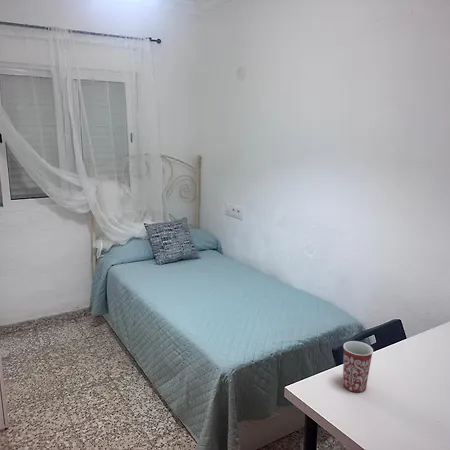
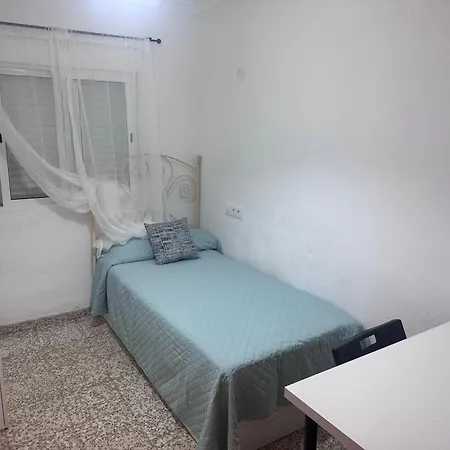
- mug (358, 364)
